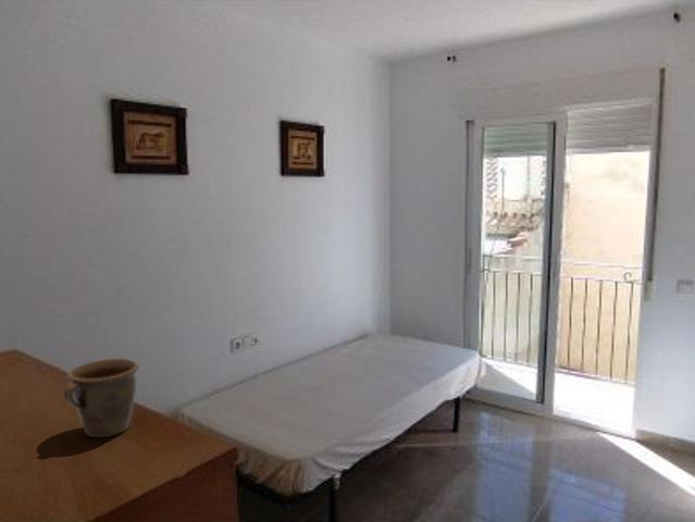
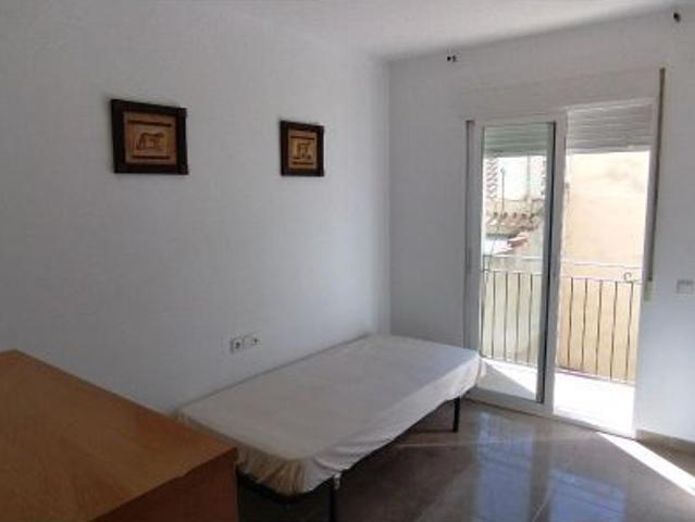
- mug (100, 400)
